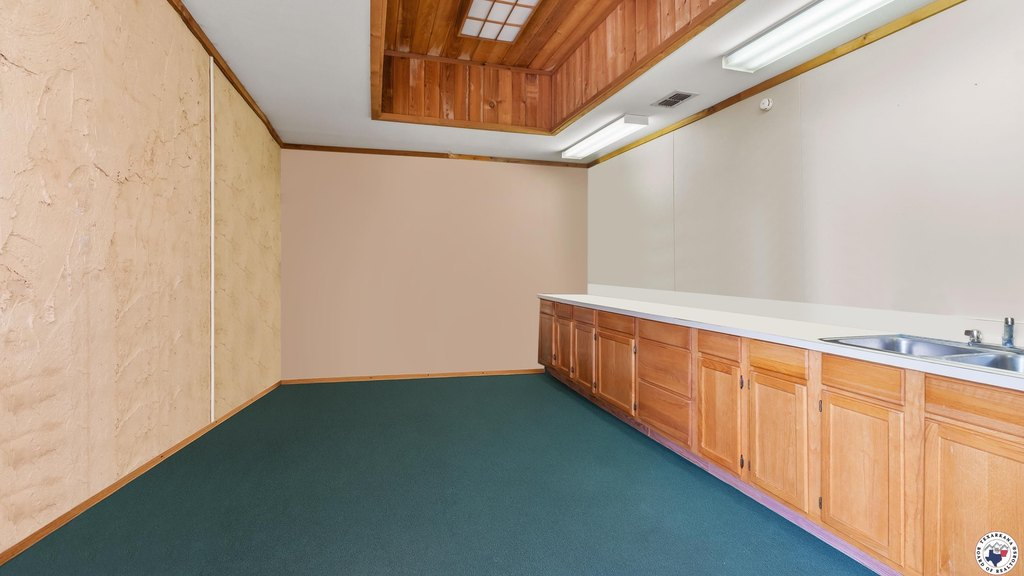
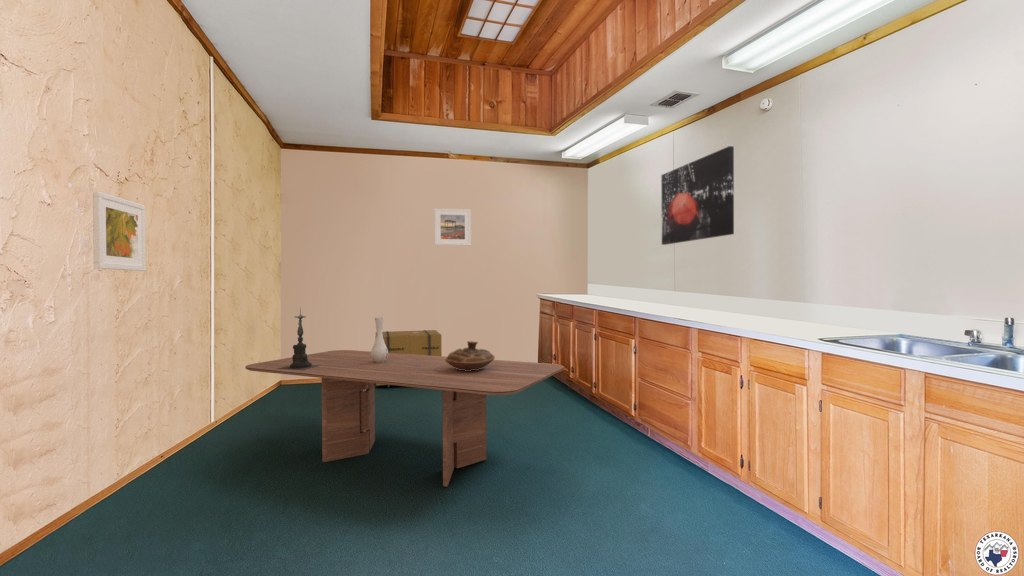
+ wall art (693, 201)
+ decorative bowl (469, 355)
+ vase (379, 339)
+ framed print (121, 234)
+ candle holder (299, 337)
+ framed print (452, 227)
+ cardboard box (407, 353)
+ dining table (406, 386)
